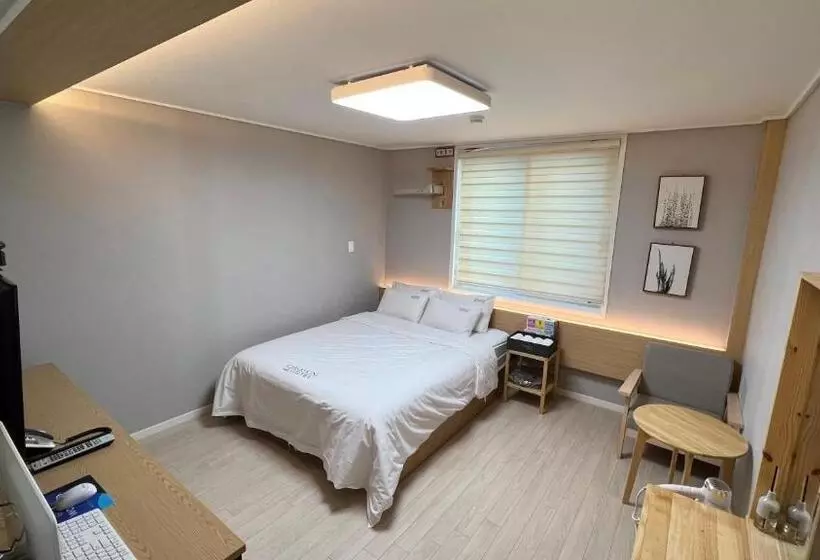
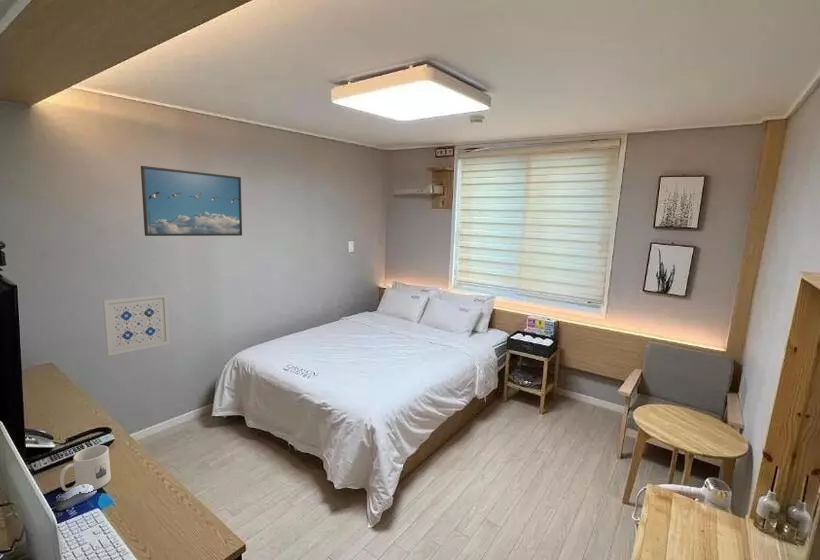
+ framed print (196, 204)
+ wall art (138, 323)
+ mug (85, 471)
